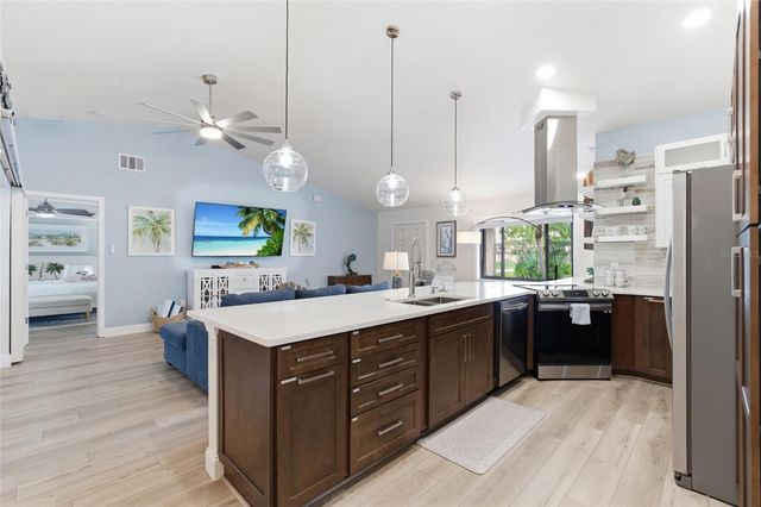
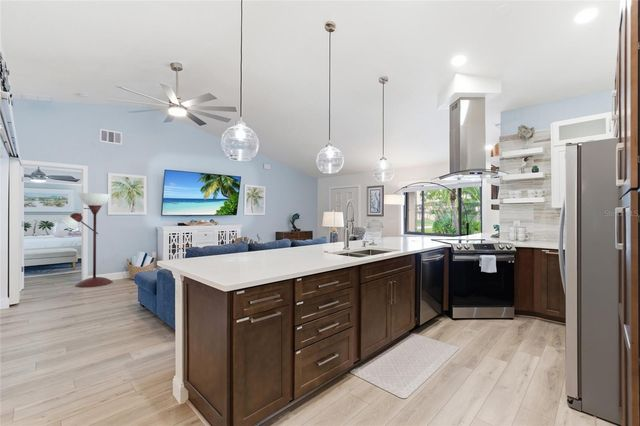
+ floor lamp (93, 239)
